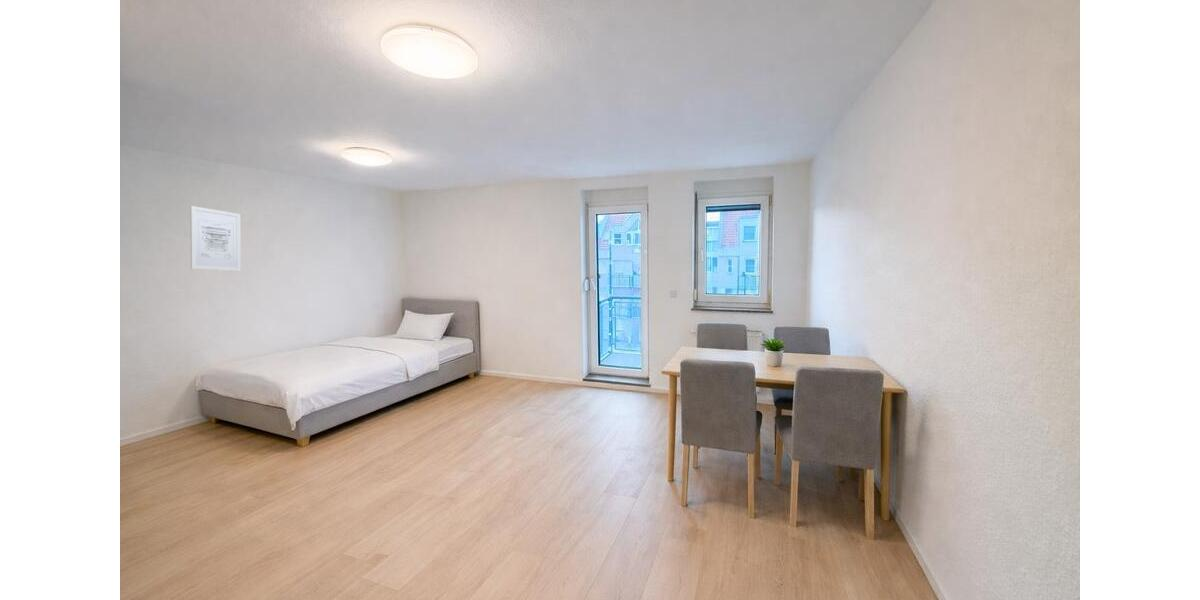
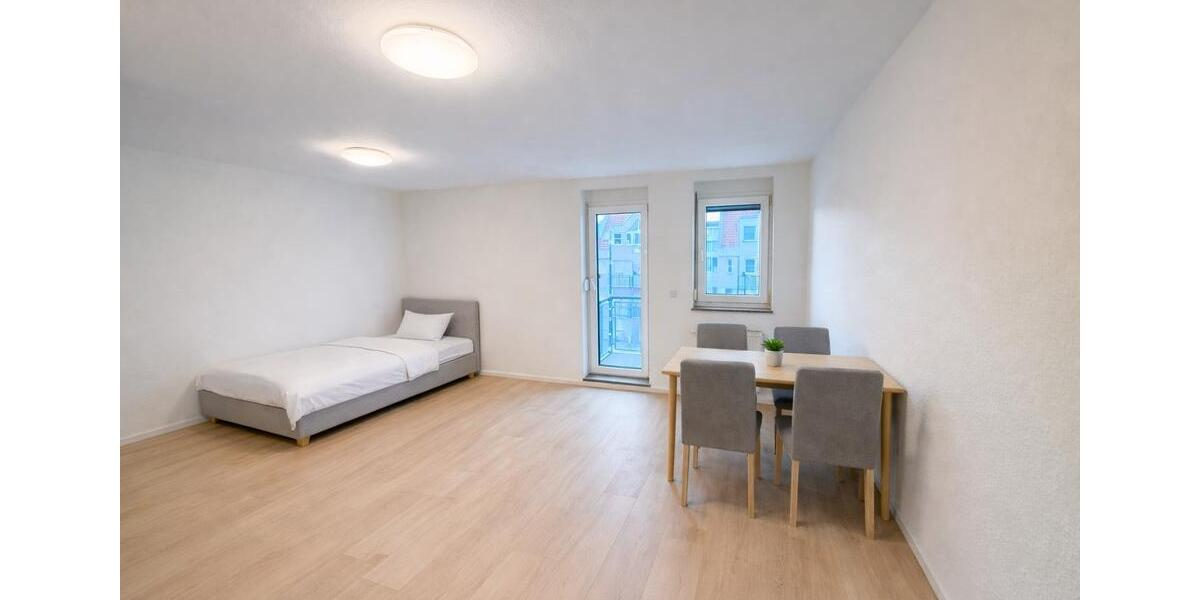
- wall art (216, 240)
